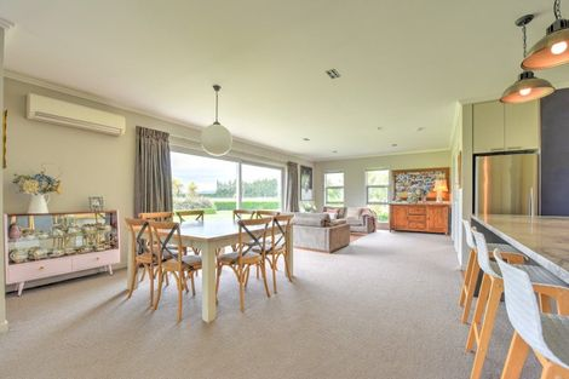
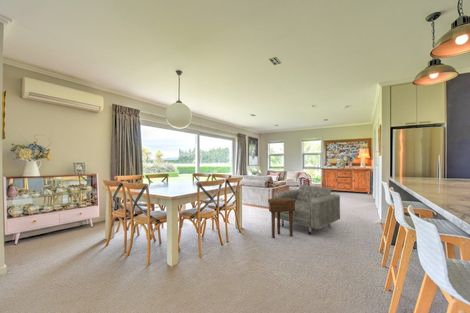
+ armchair (306, 206)
+ side table (279, 218)
